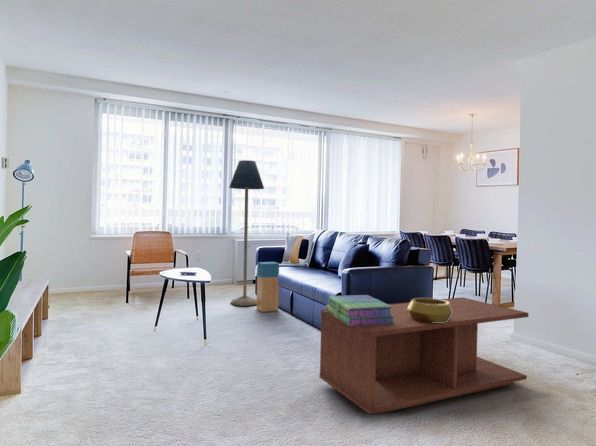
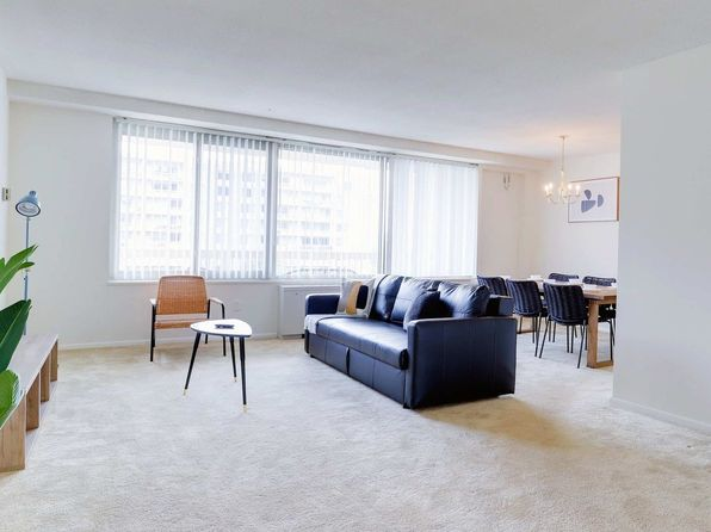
- floor lamp (246, 232)
- pouf (267, 286)
- decorative bowl (429, 310)
- stack of books (358, 308)
- coffee table (424, 349)
